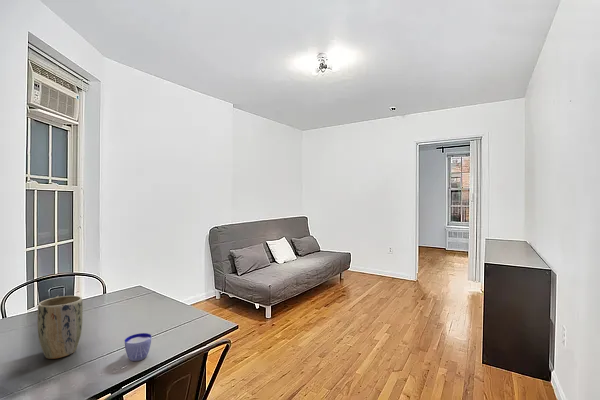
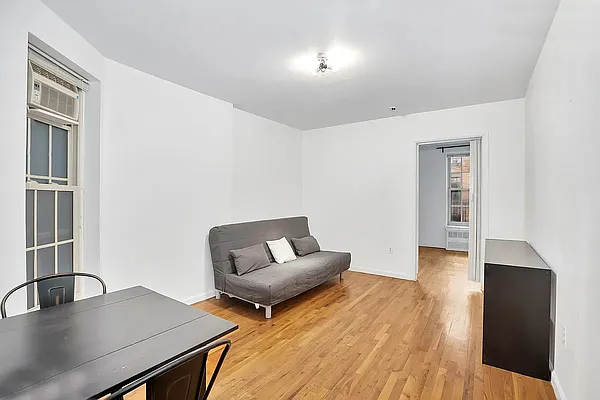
- plant pot (60, 326)
- cup (137, 346)
